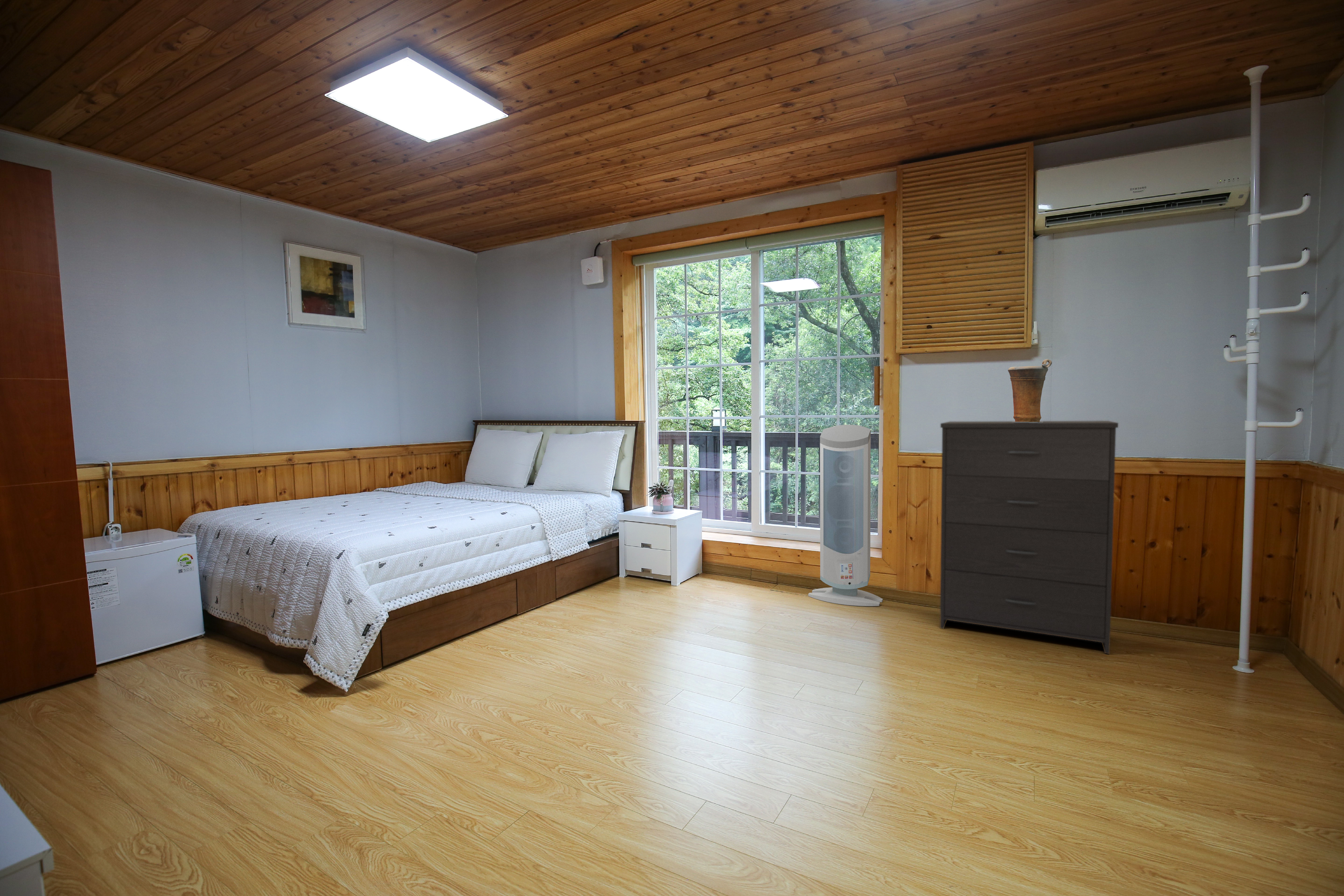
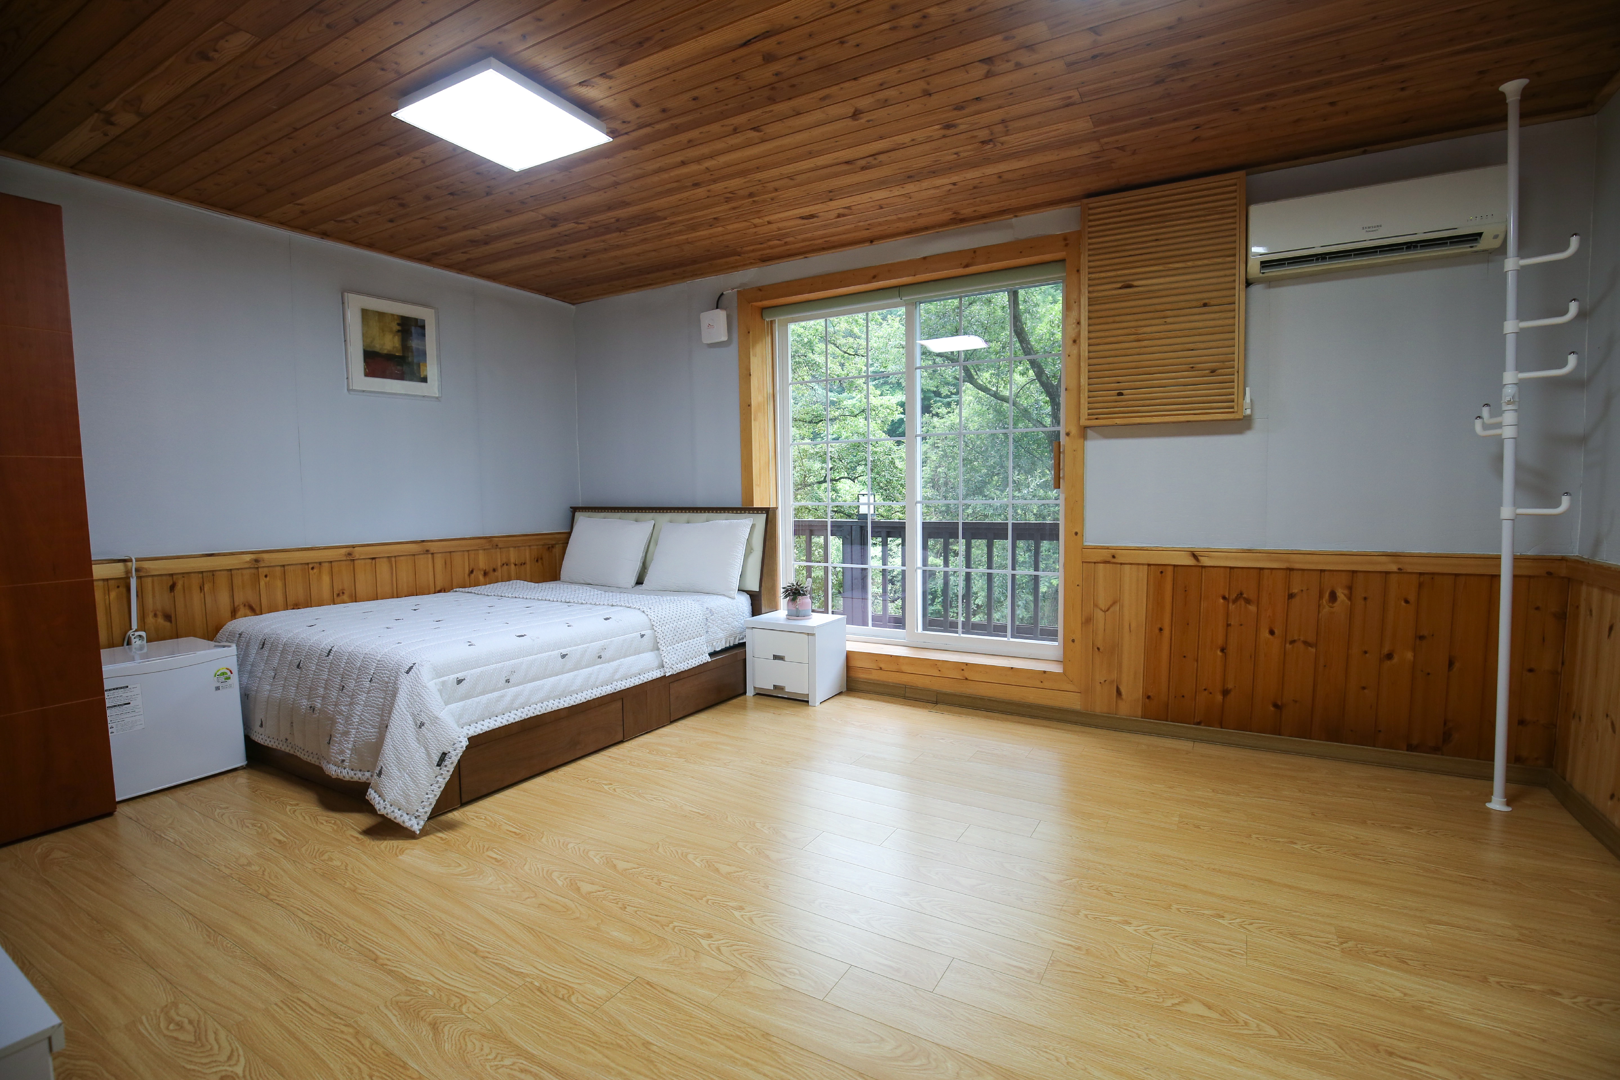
- air purifier (845, 512)
- vase (1029, 390)
- dresser (1022, 526)
